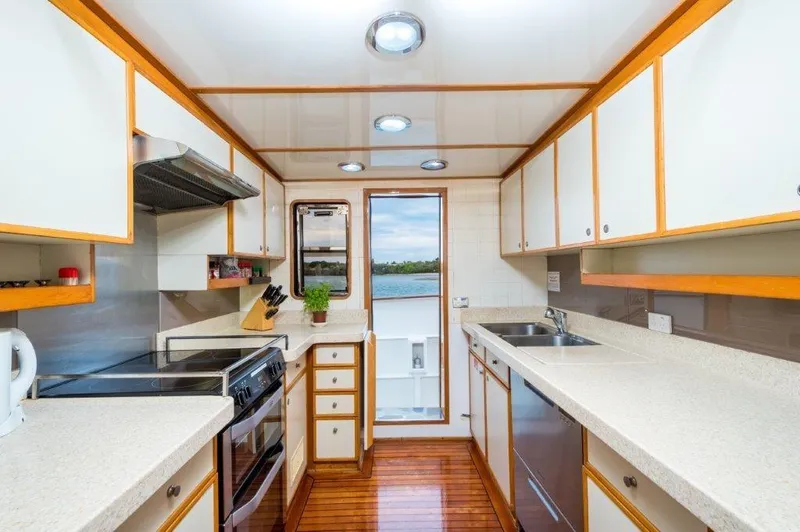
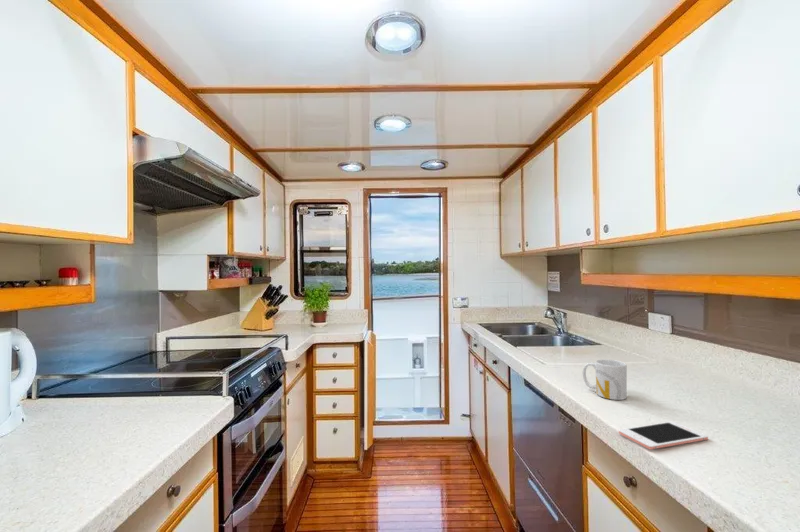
+ mug (605, 378)
+ cell phone (662, 434)
